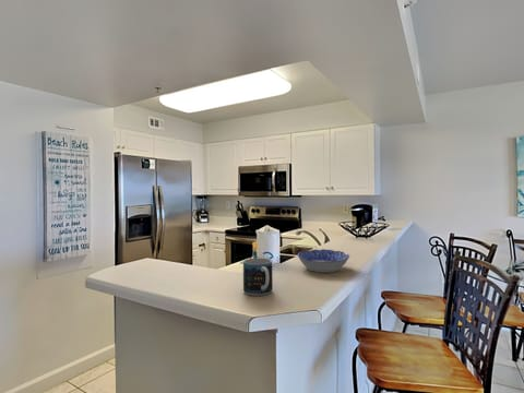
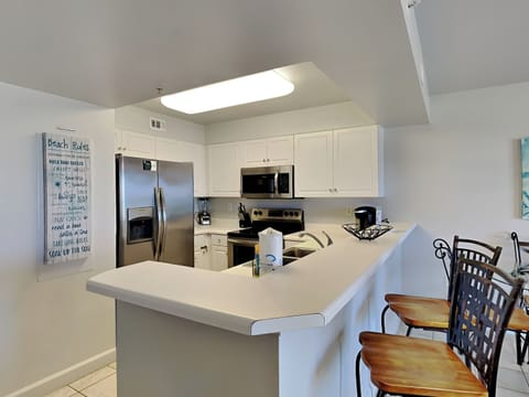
- bowl (323, 261)
- mug (260, 277)
